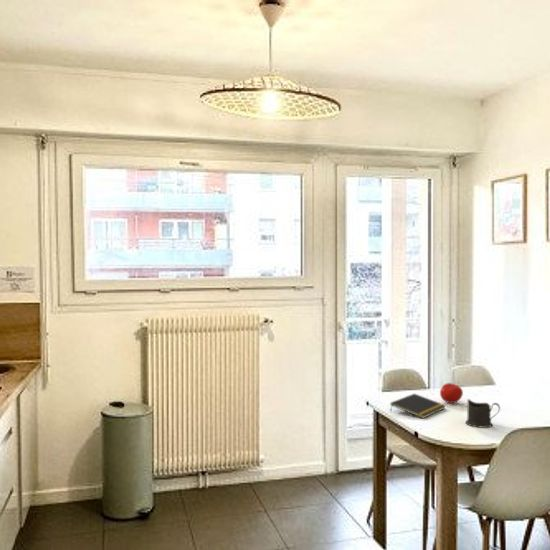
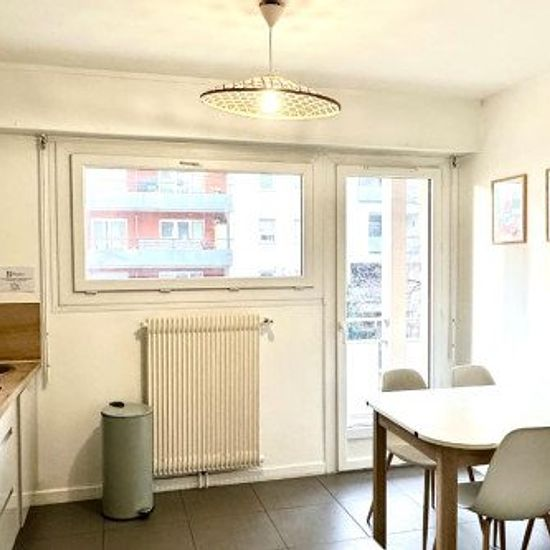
- notepad (418, 405)
- fruit (451, 392)
- cup (482, 412)
